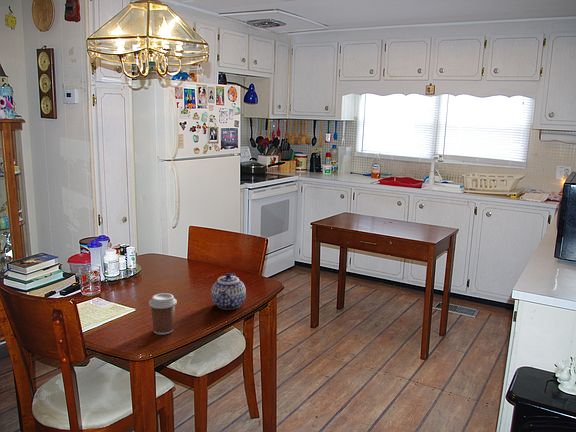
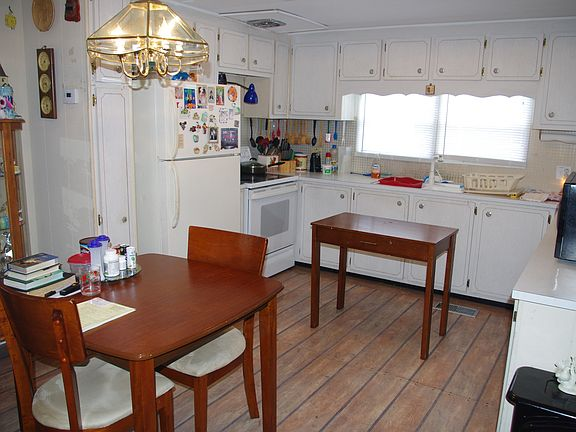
- coffee cup (163, 313)
- teapot (228, 289)
